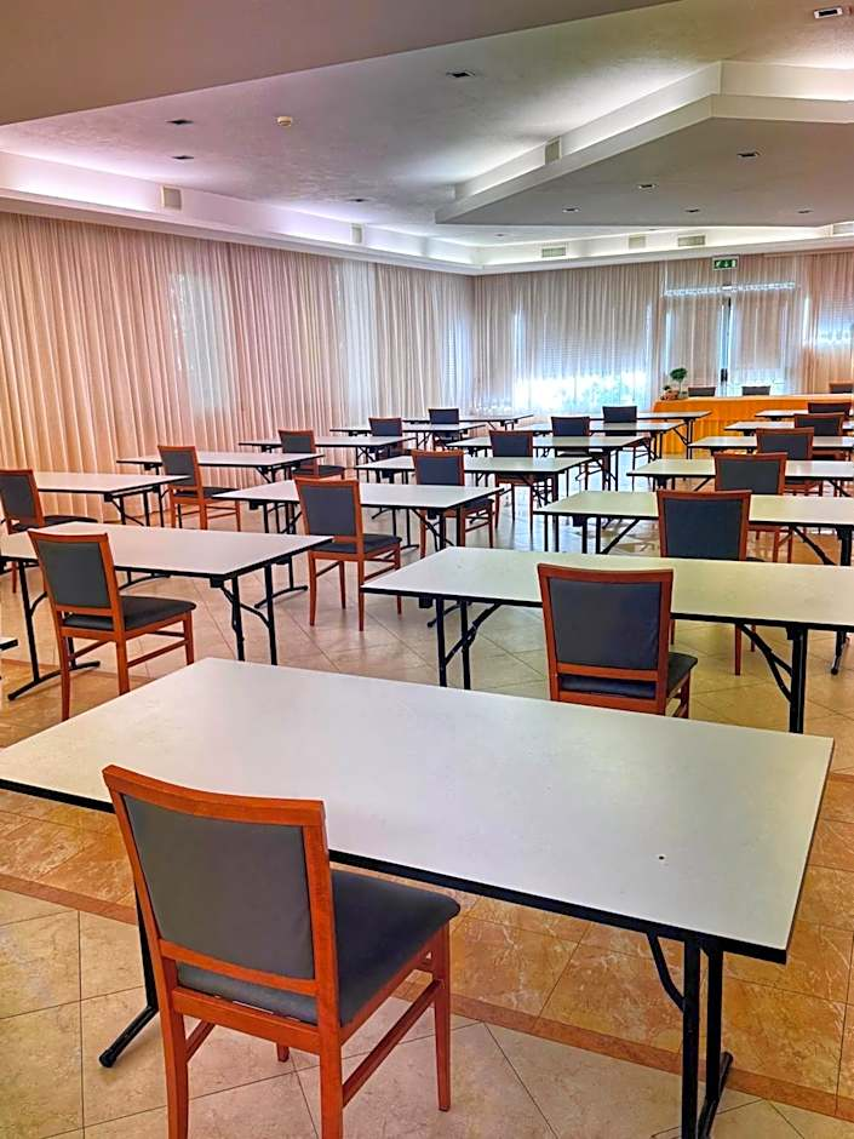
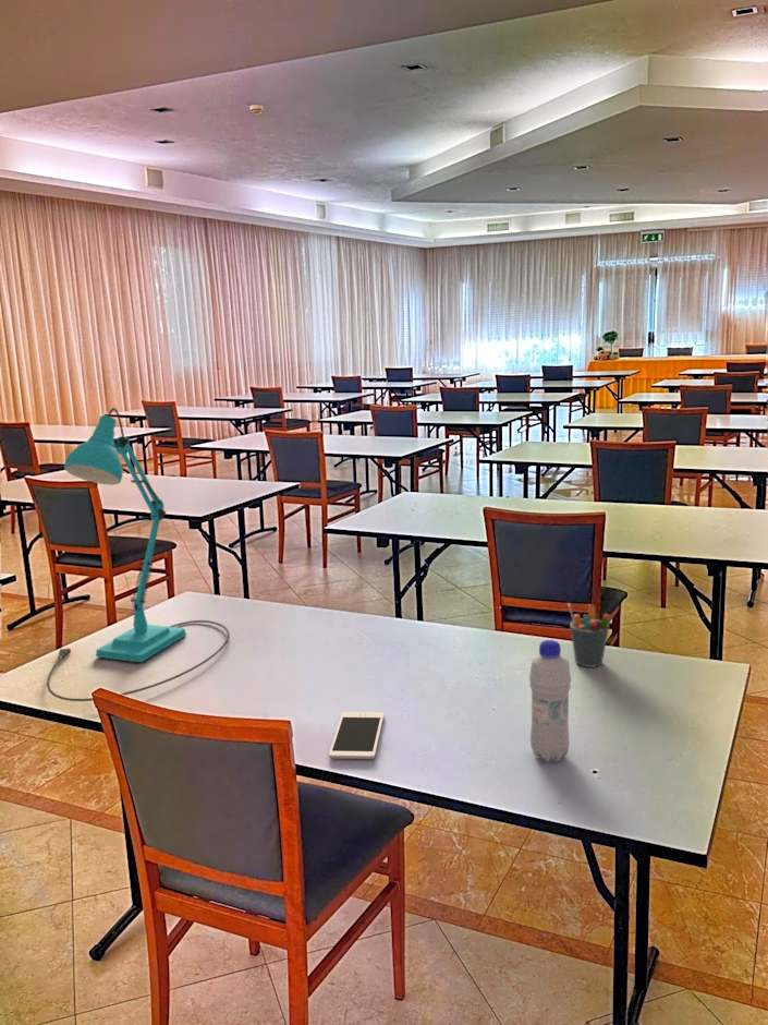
+ bottle (549, 699)
+ desk lamp (147, 545)
+ cell phone (357, 734)
+ pen holder (588, 632)
